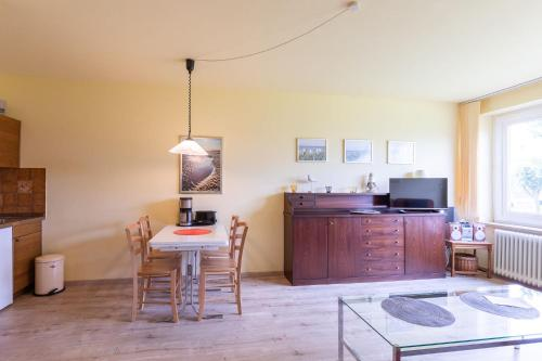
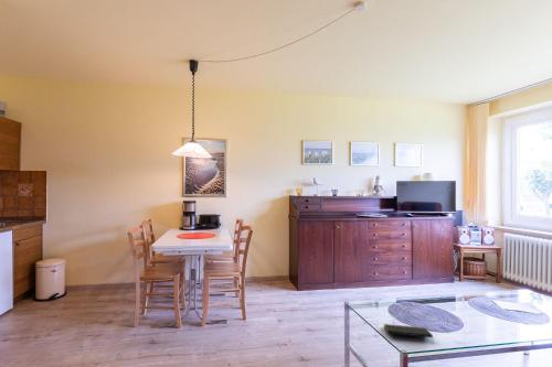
+ notepad (406, 330)
